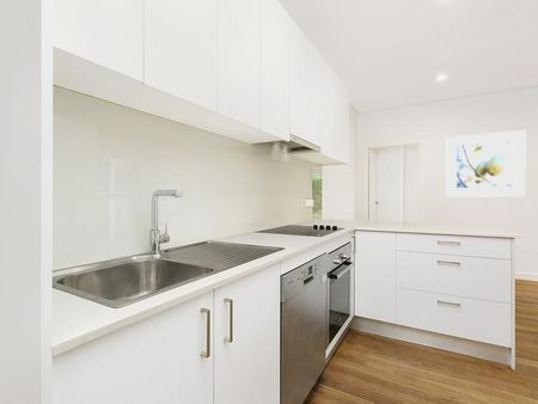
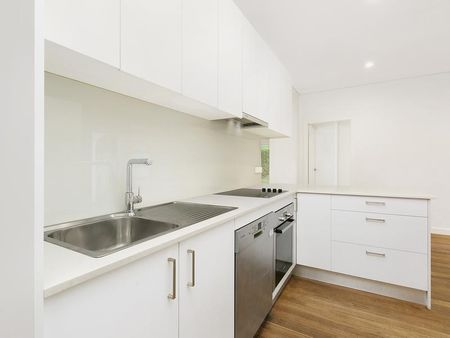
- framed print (483, 165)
